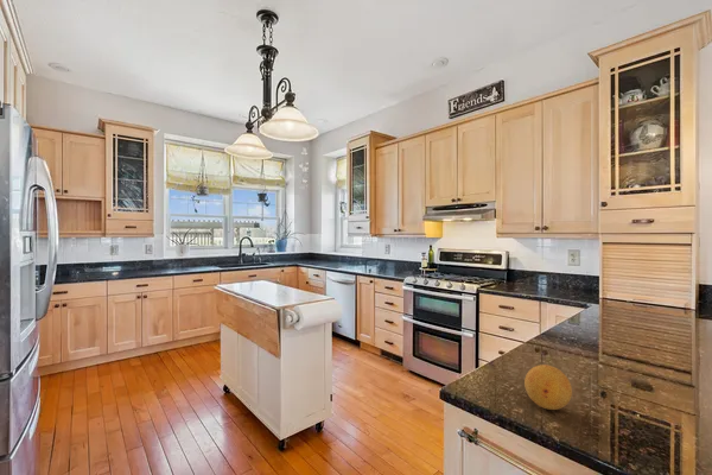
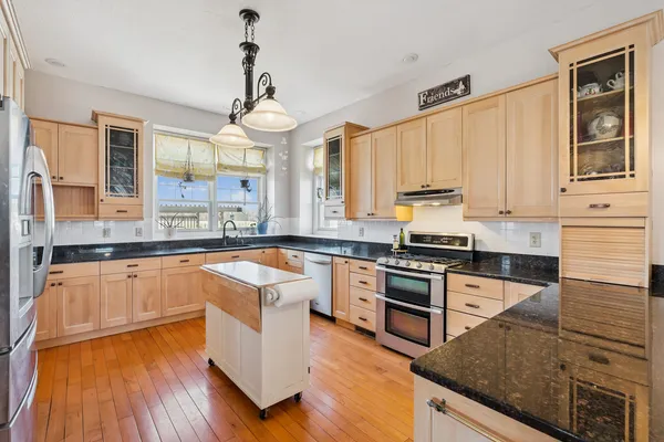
- fruit (547, 386)
